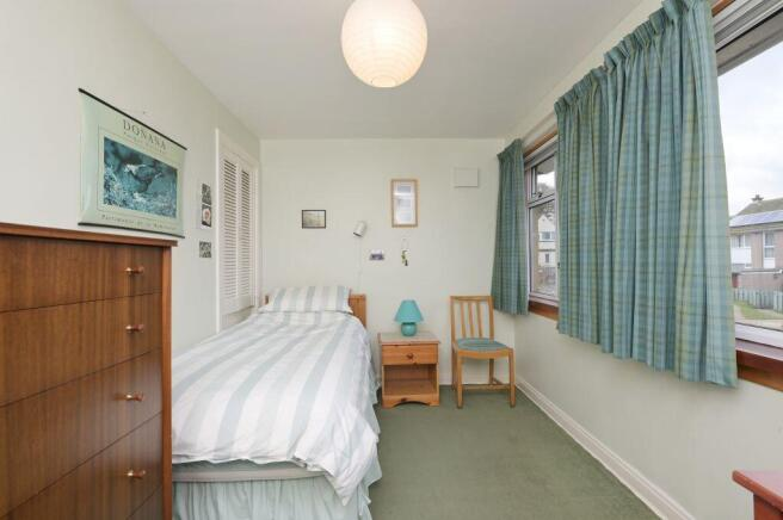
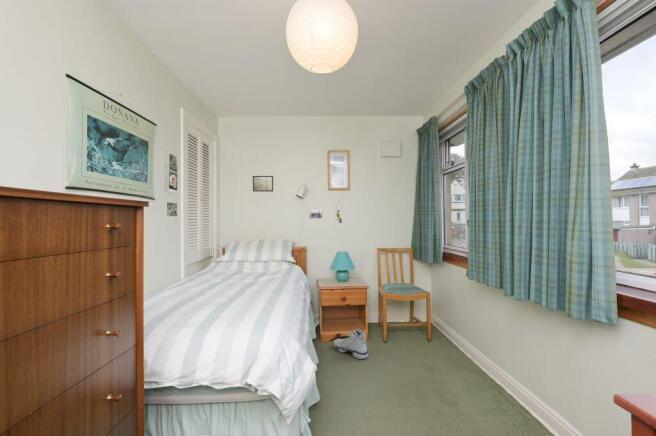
+ sneaker (350, 340)
